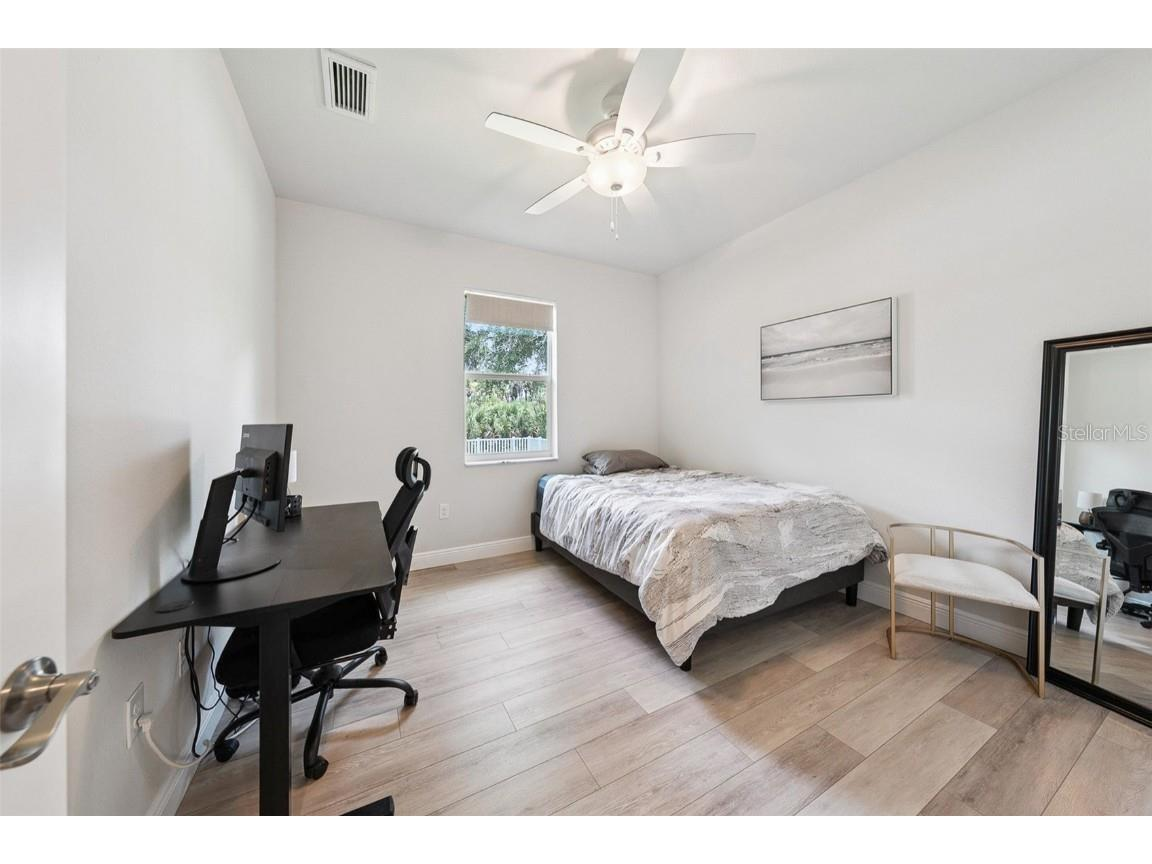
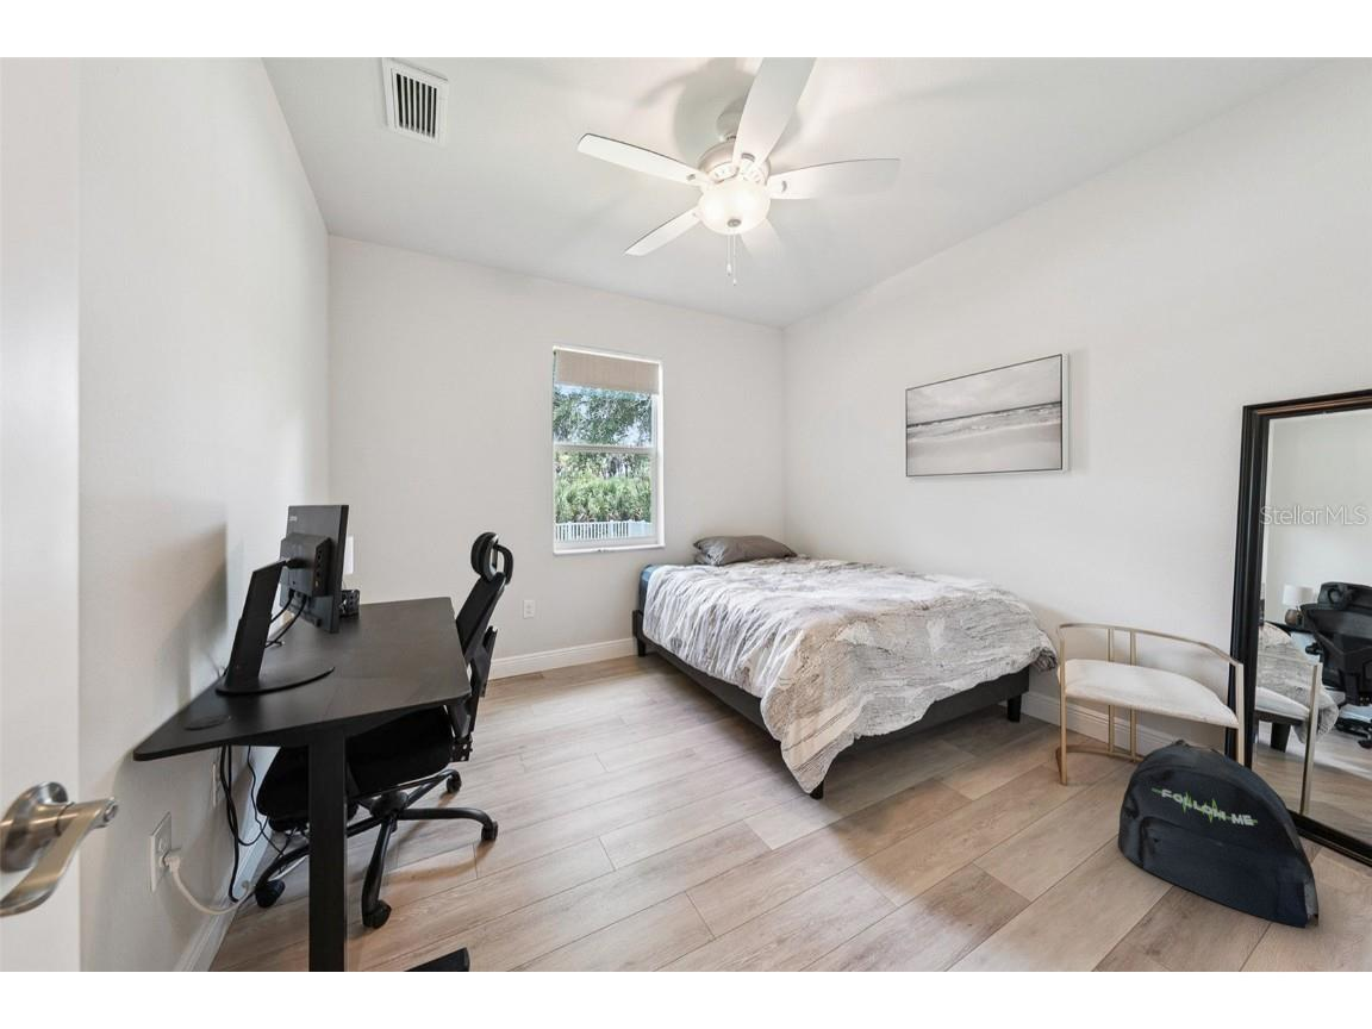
+ backpack (1210, 813)
